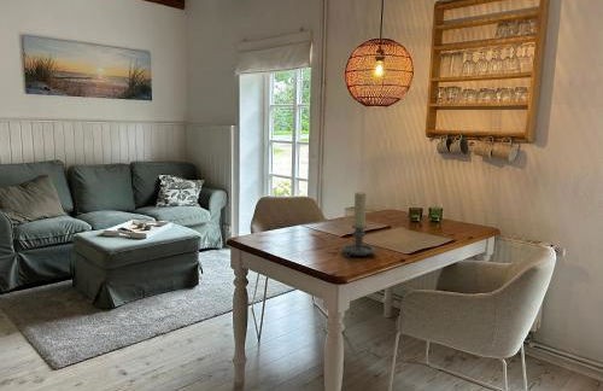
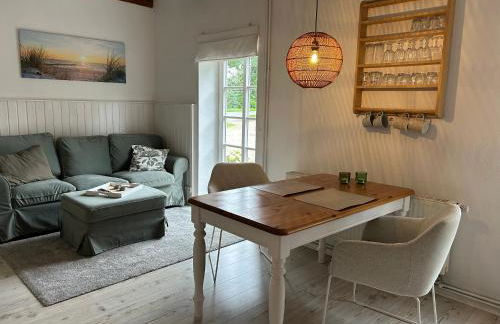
- candle holder (357, 223)
